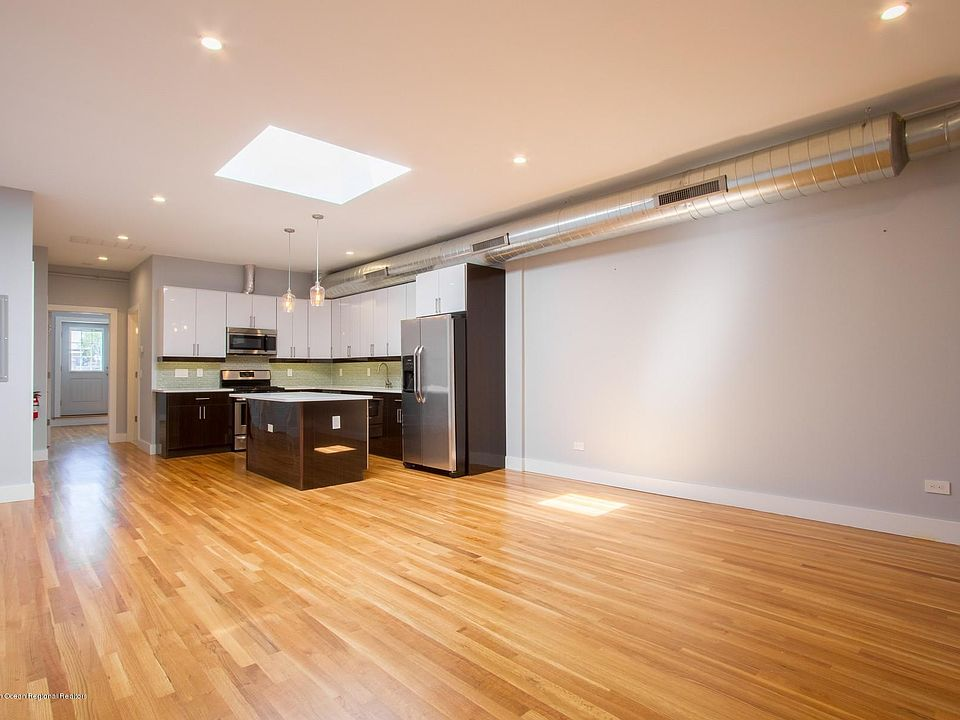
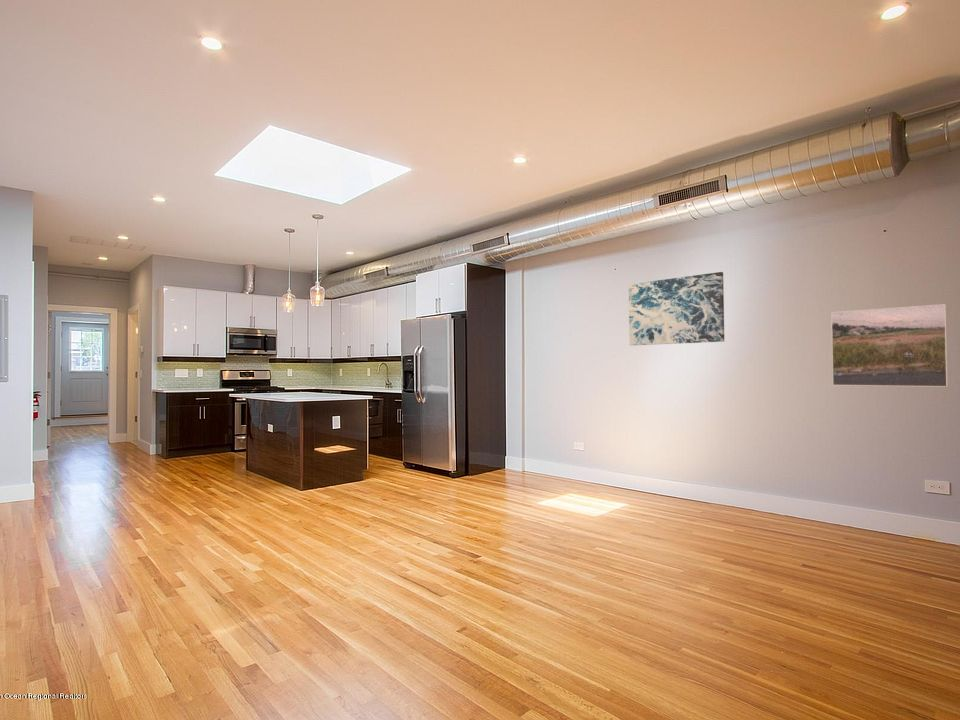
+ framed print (885, 347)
+ wall art (673, 311)
